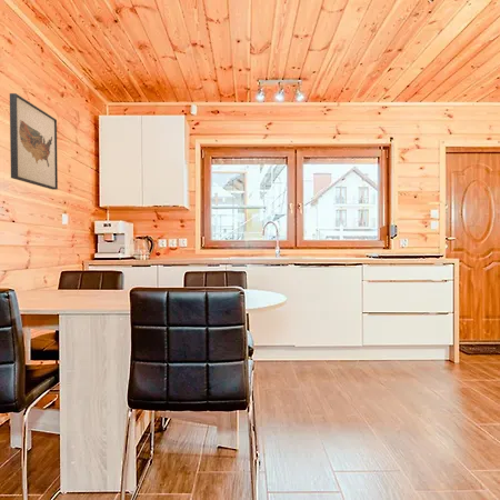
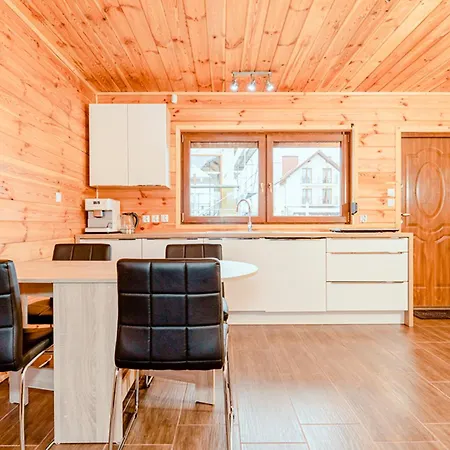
- wall art (36, 146)
